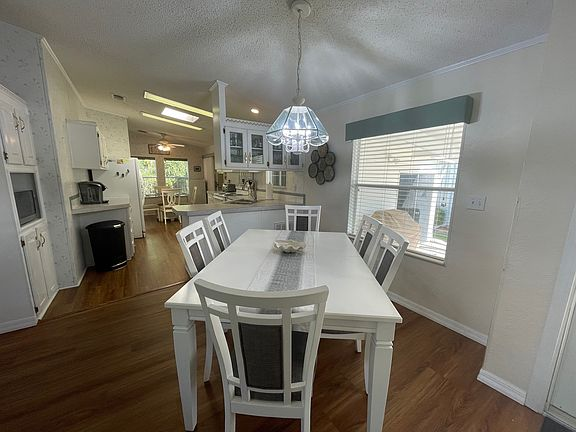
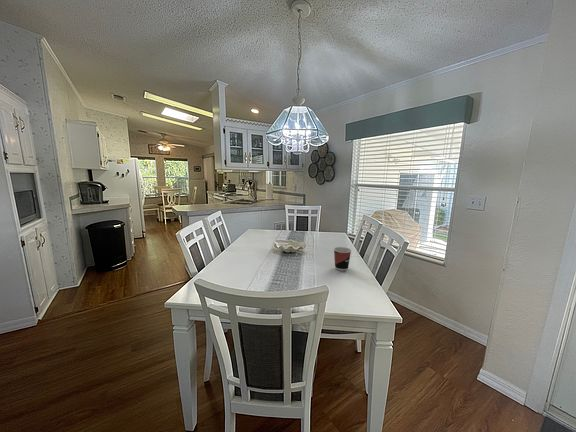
+ cup (342, 258)
